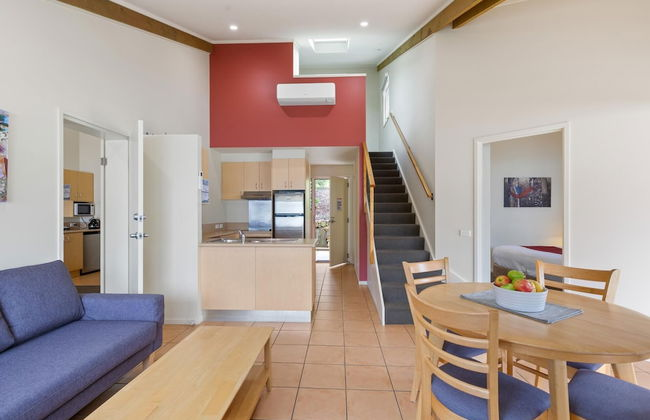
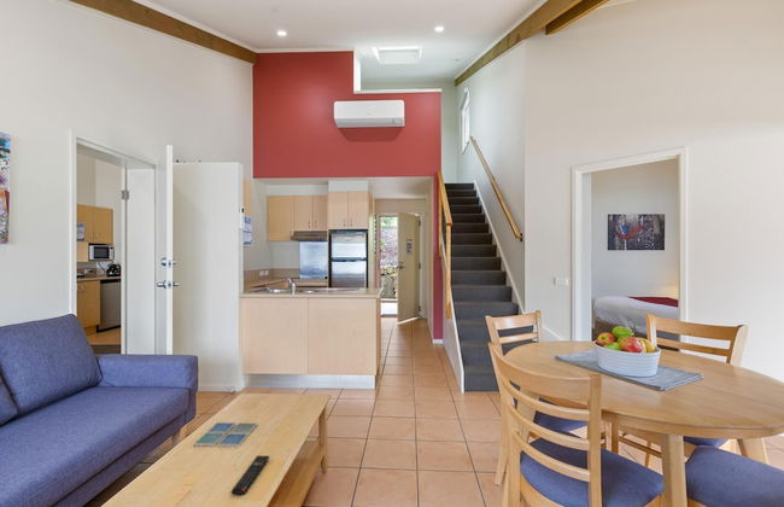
+ drink coaster (227, 432)
+ remote control (251, 473)
